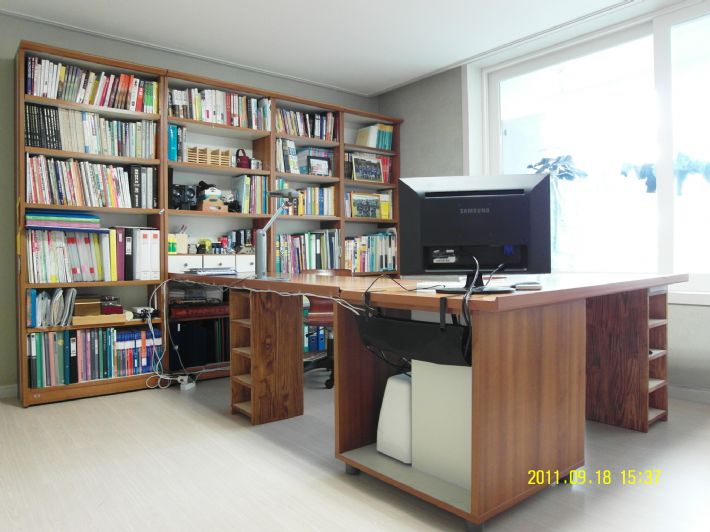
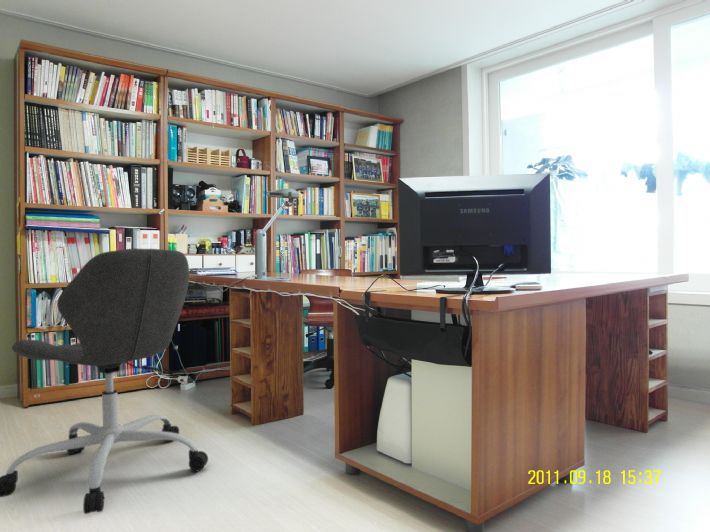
+ office chair (111, 360)
